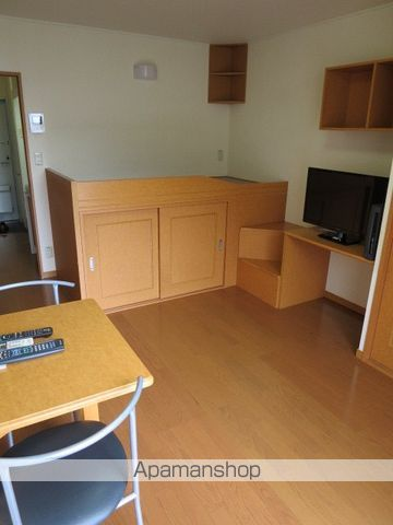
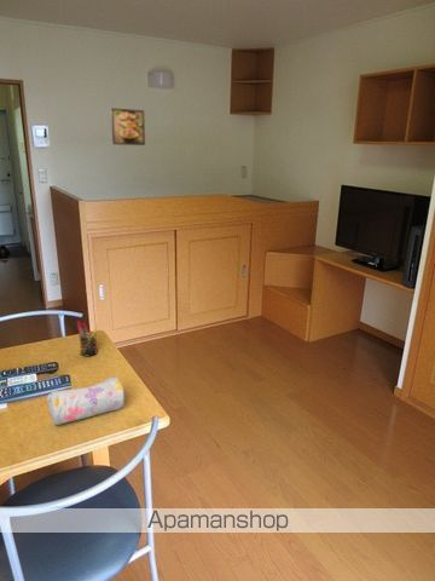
+ pen holder (86, 338)
+ pencil case (87, 399)
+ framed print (128, 127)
